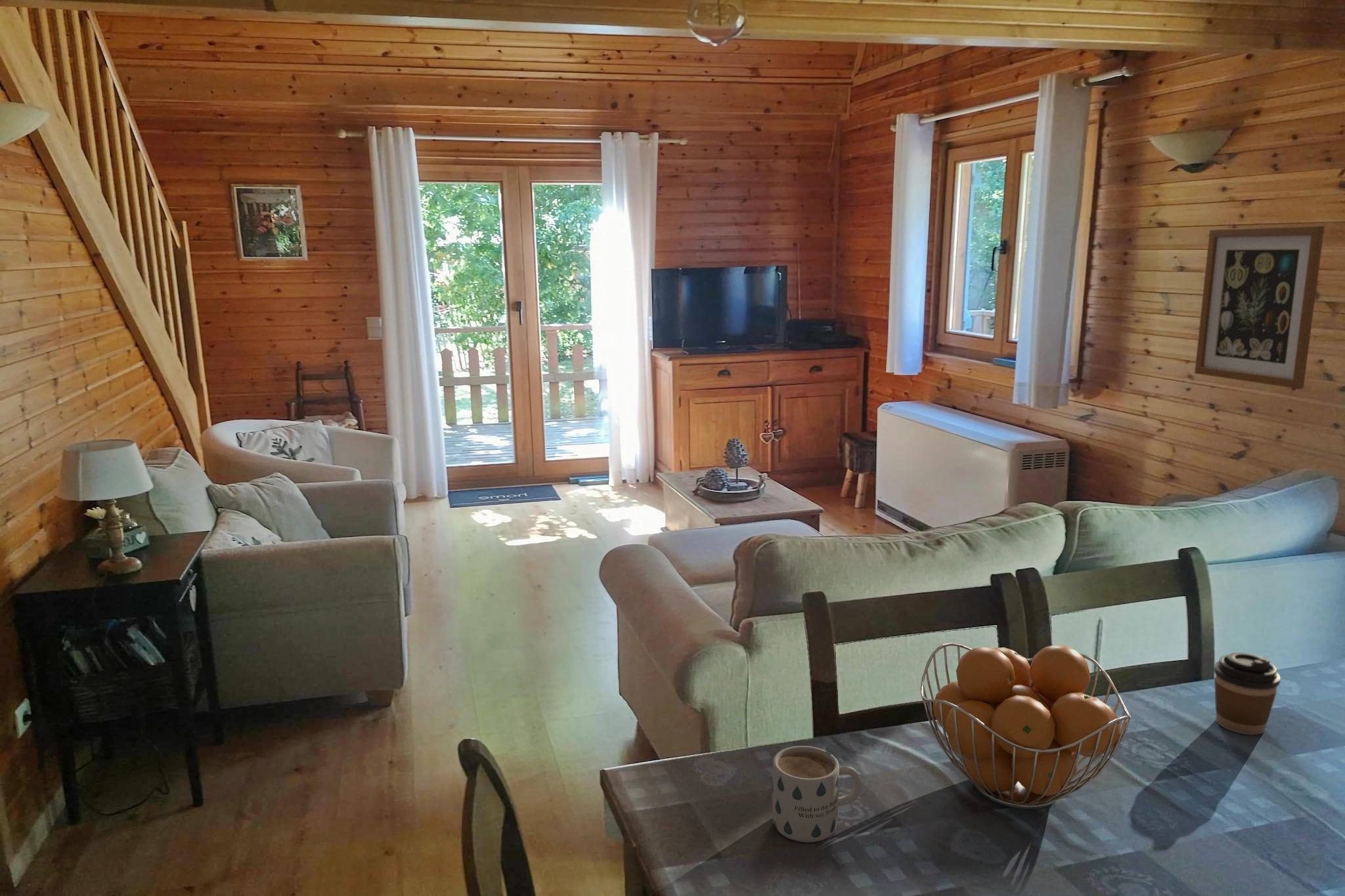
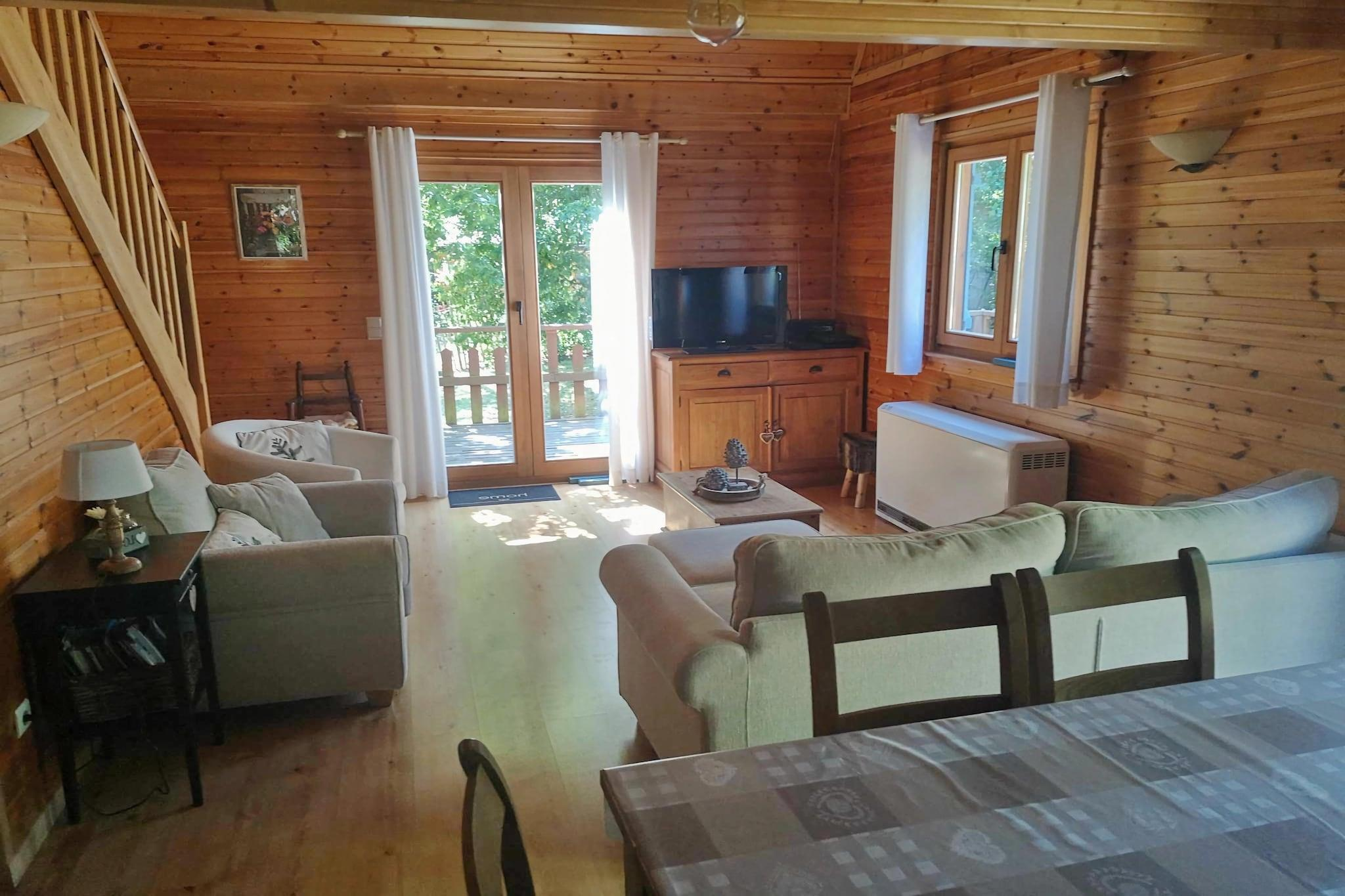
- fruit basket (1019, 719)
- coffee cup (1245, 690)
- wall art (1254, 305)
- mug (817, 792)
